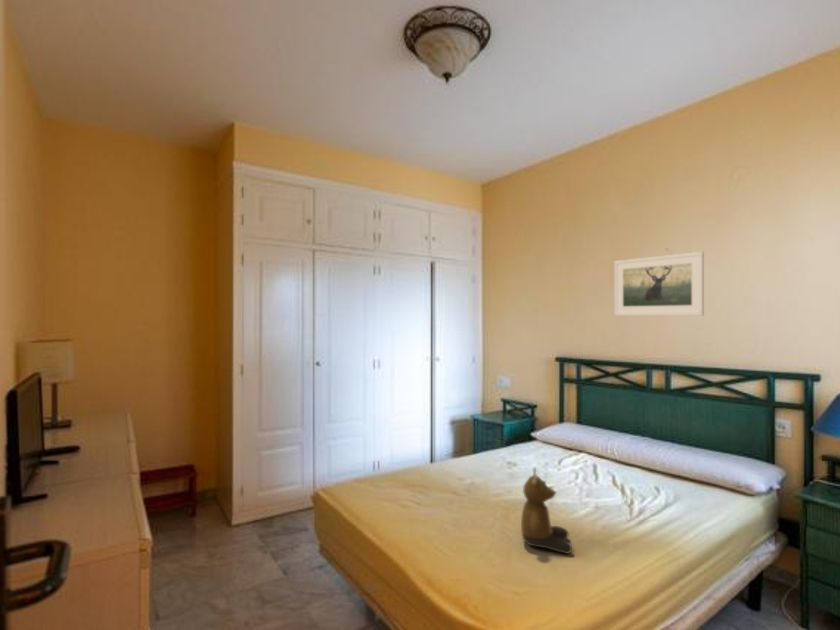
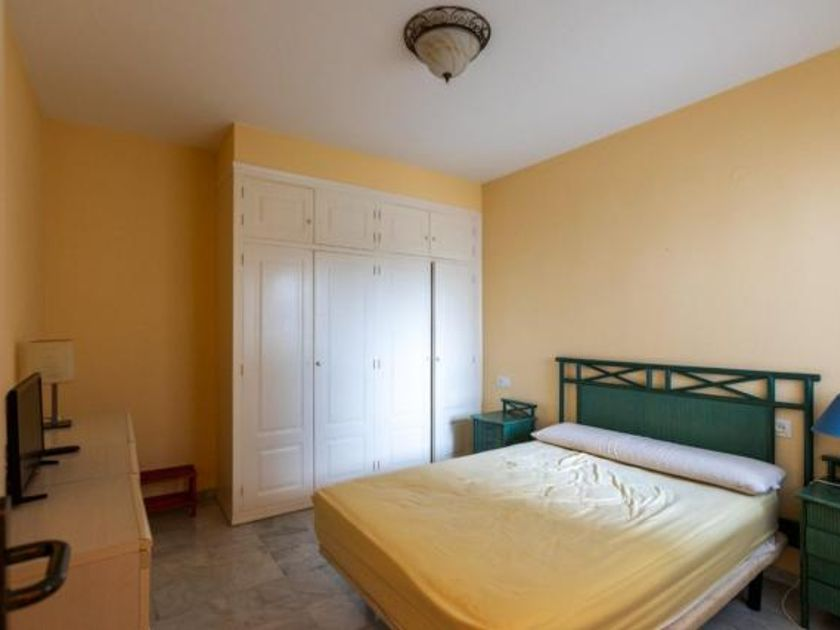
- bear (545, 507)
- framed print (655, 286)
